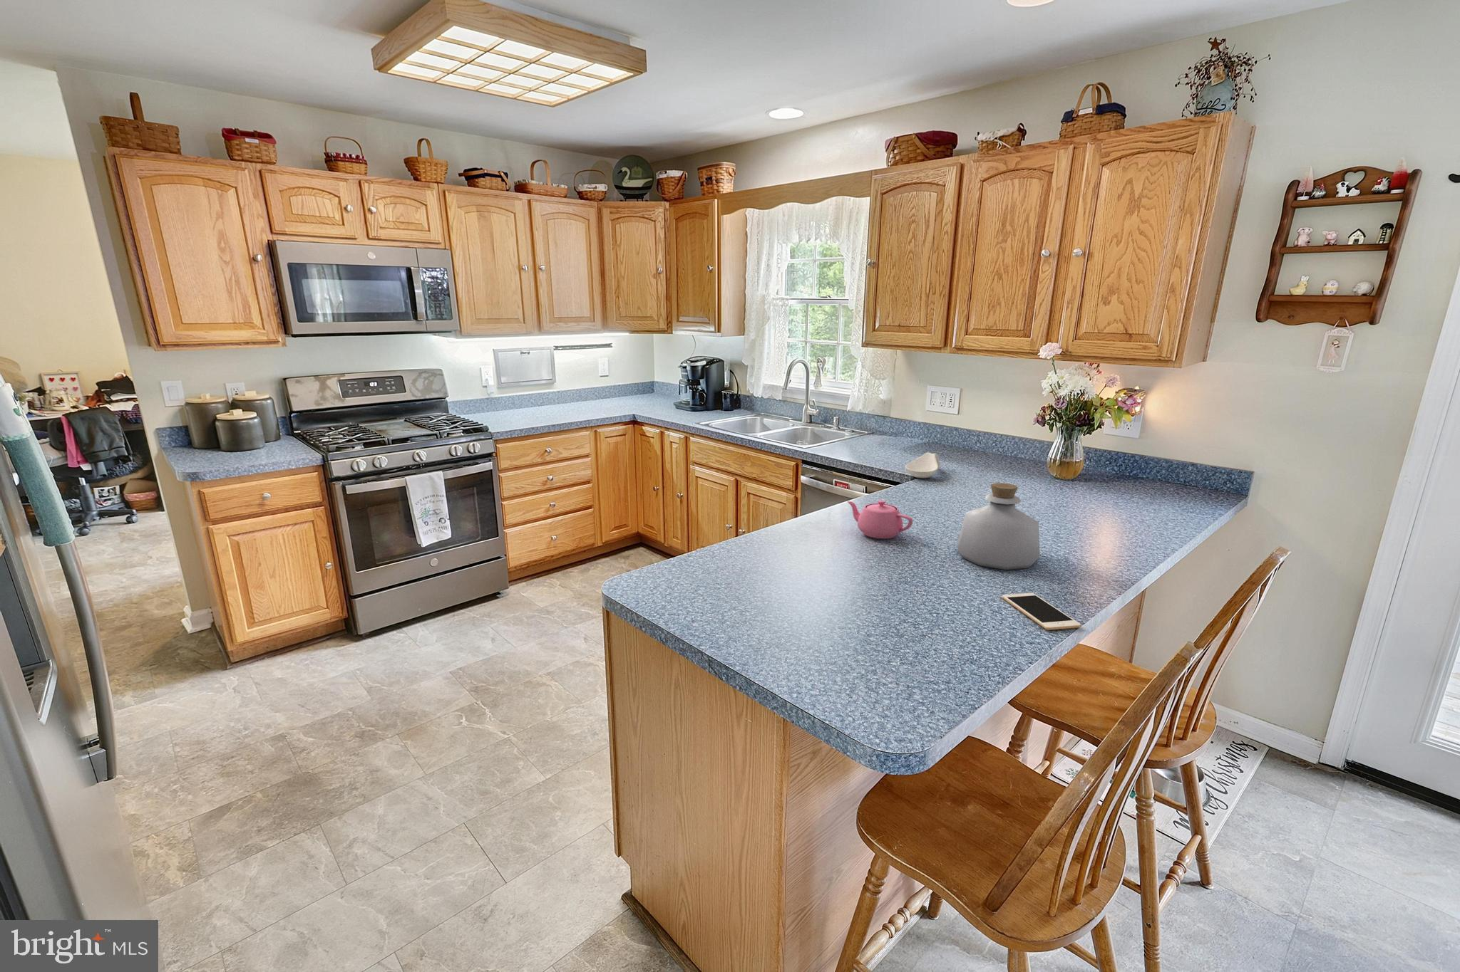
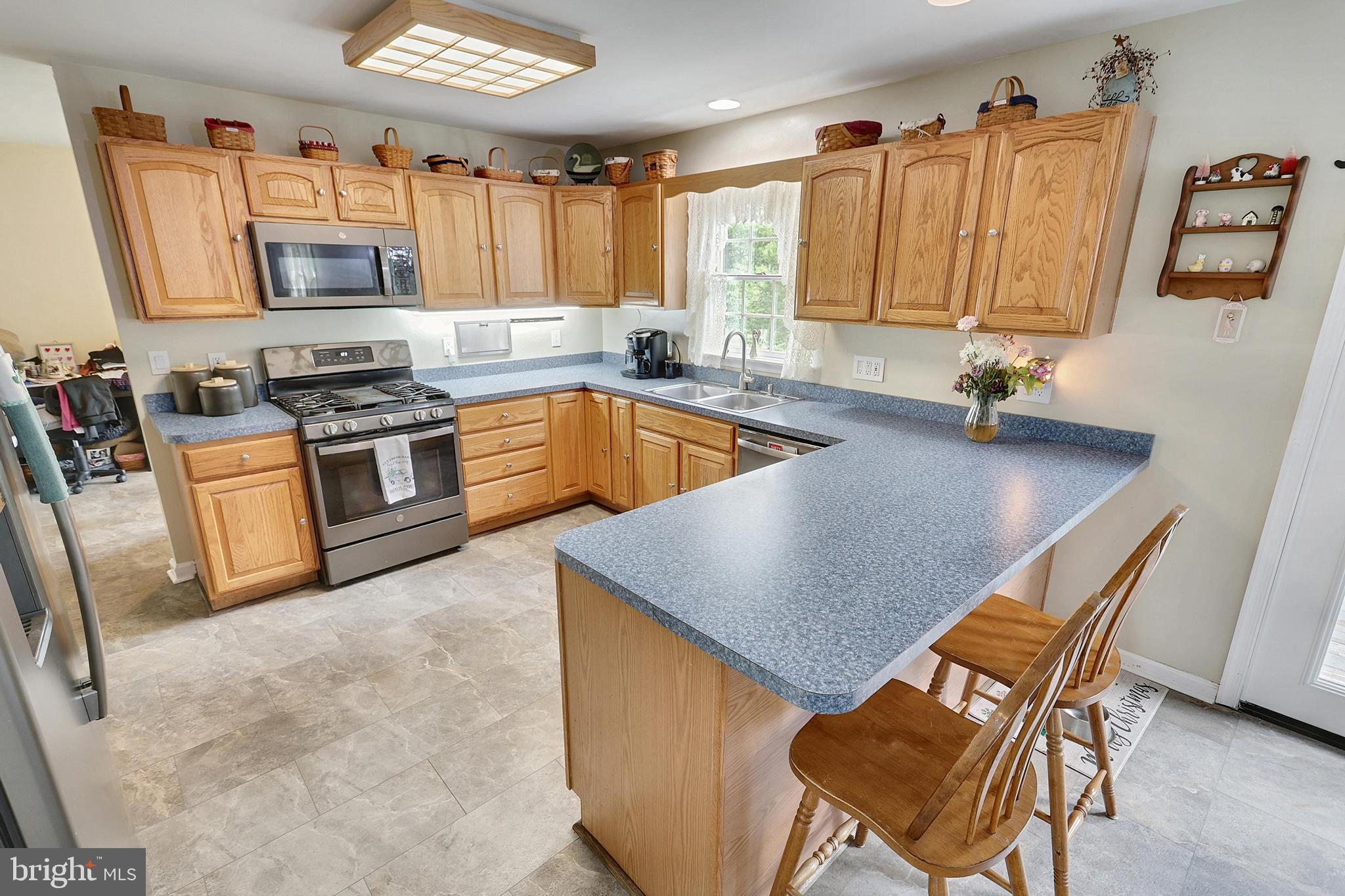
- spoon rest (925, 464)
- teapot (878, 517)
- cell phone (1039, 611)
- bottle (1000, 521)
